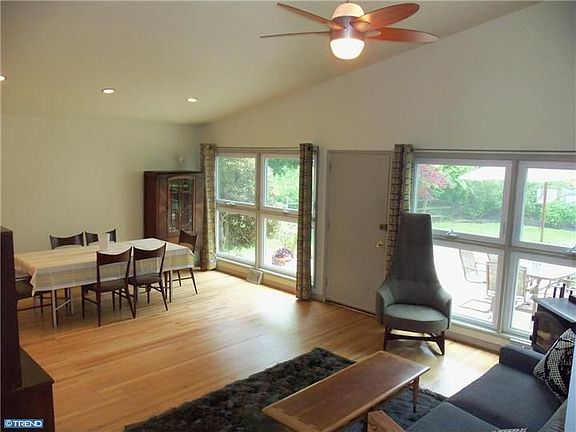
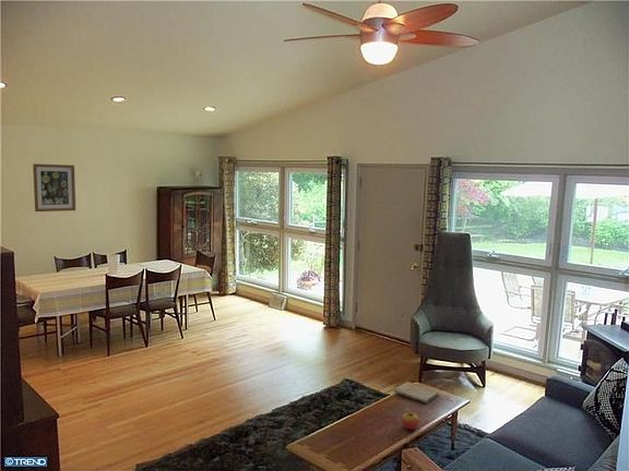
+ wall art (55, 188)
+ fruit (410, 419)
+ book (416, 391)
